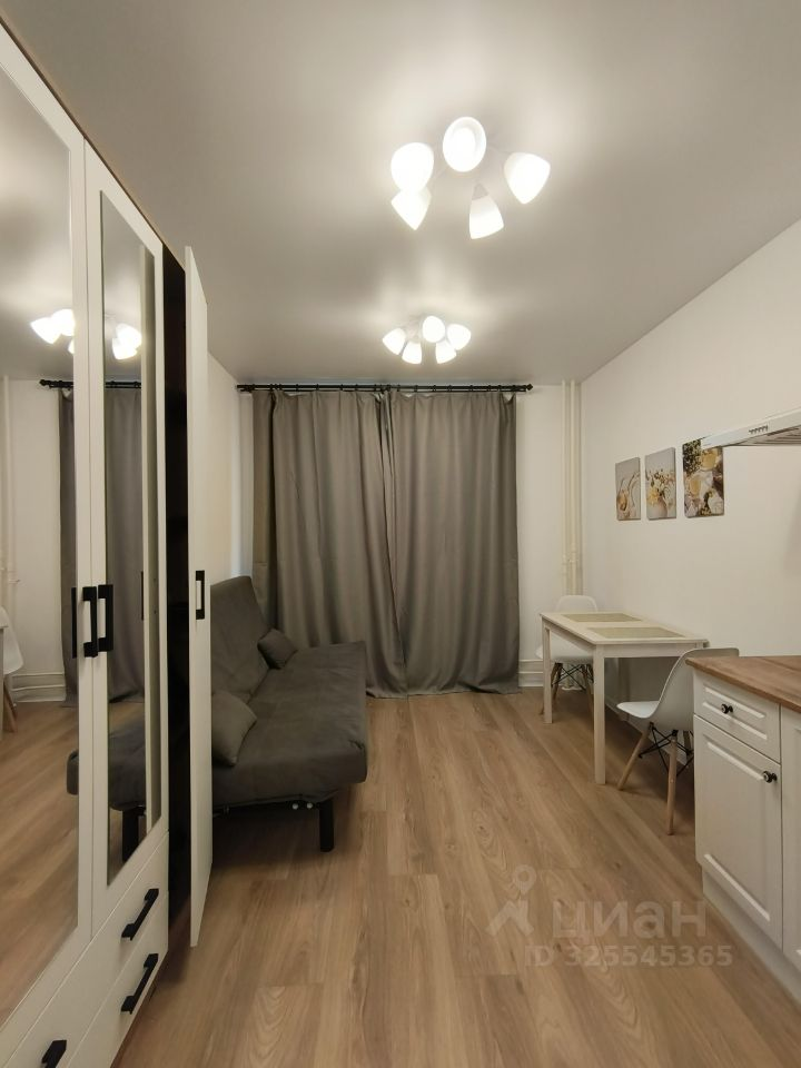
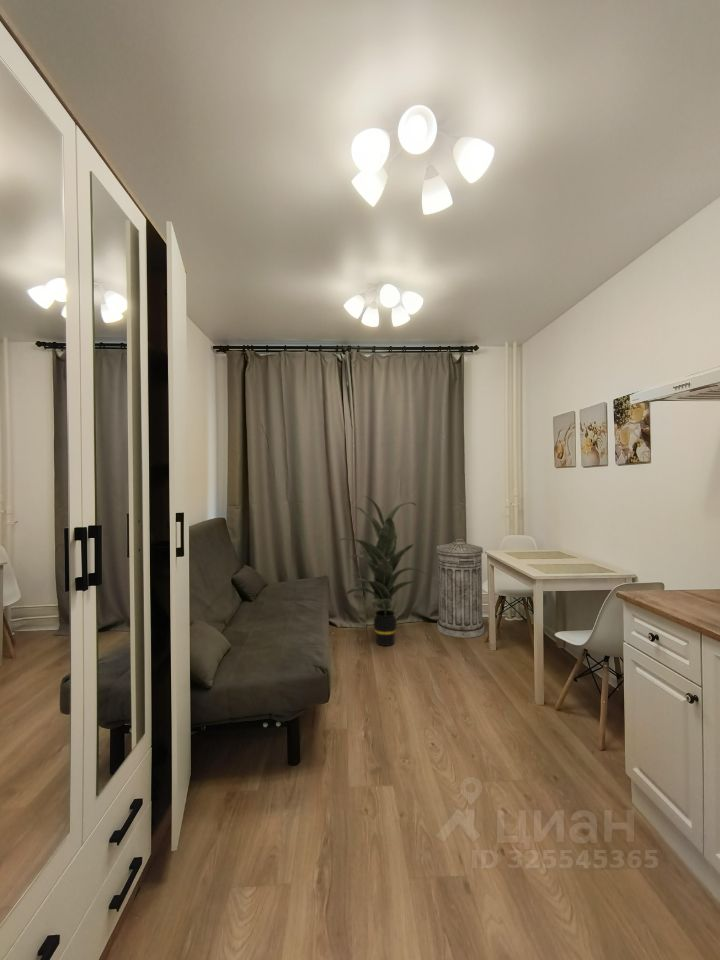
+ trash can (459, 584)
+ indoor plant (378, 568)
